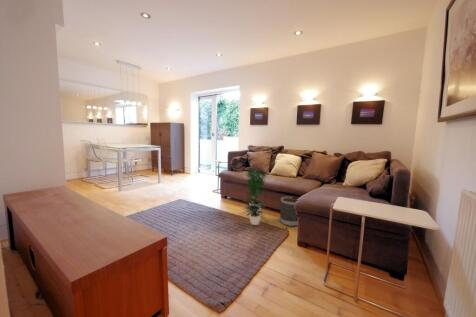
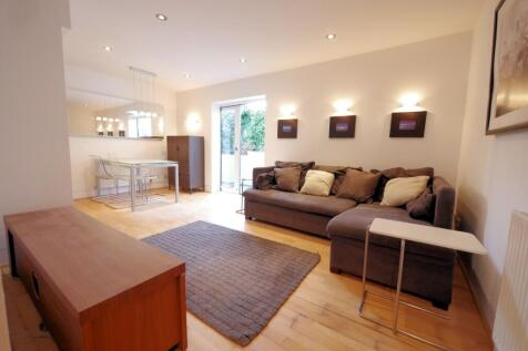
- wastebasket (290, 210)
- potted plant (254, 192)
